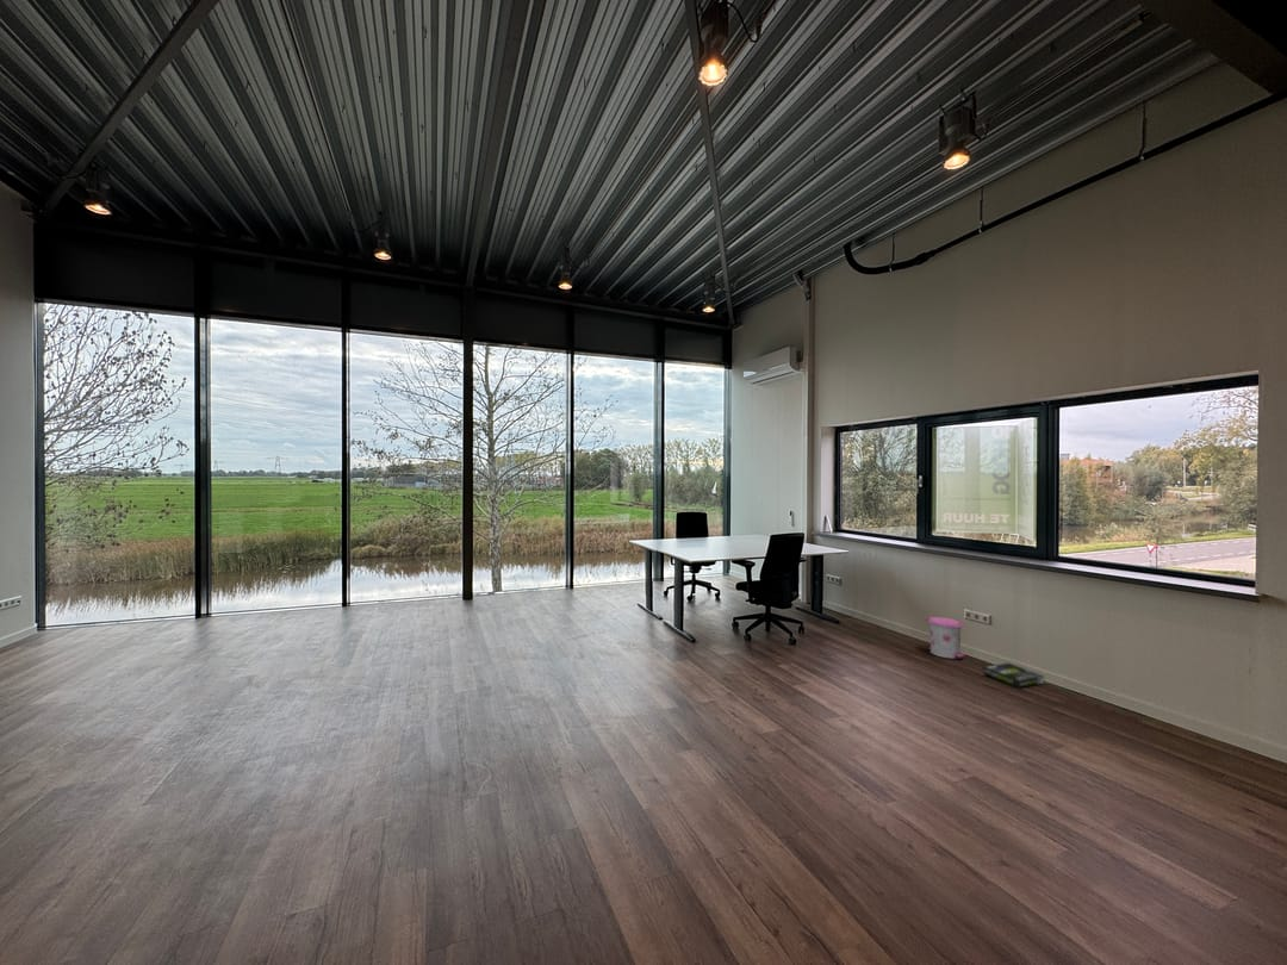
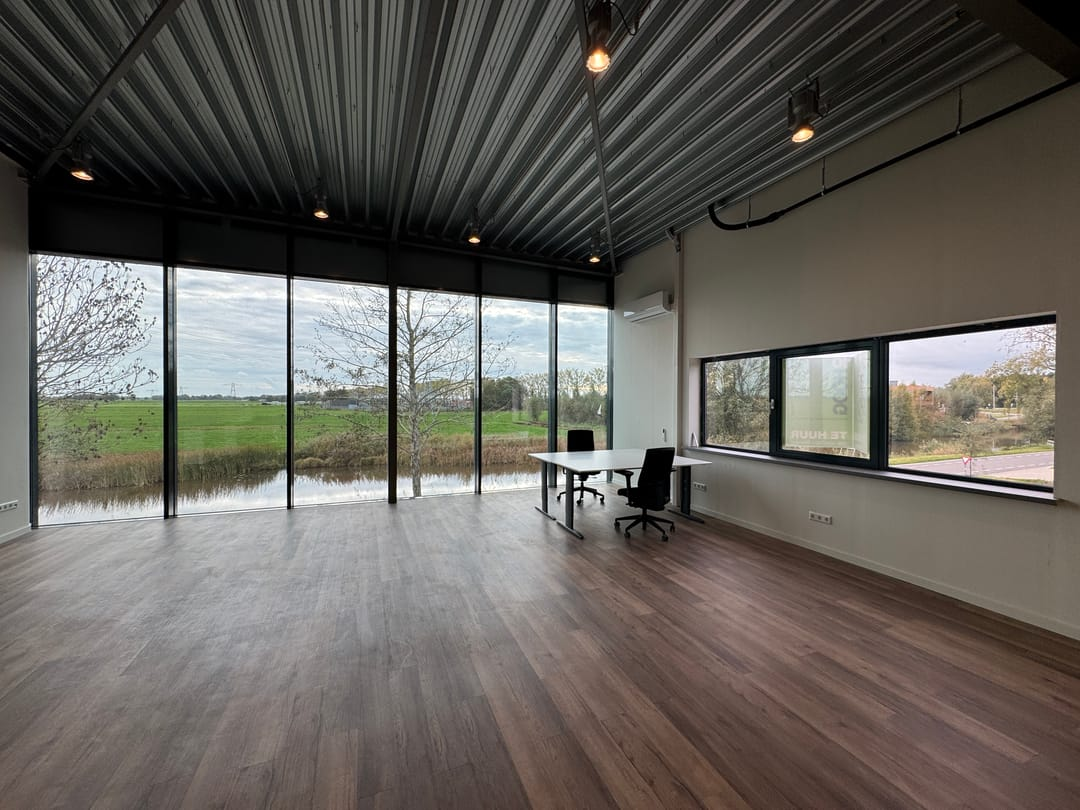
- trash can (944, 636)
- box (1013, 674)
